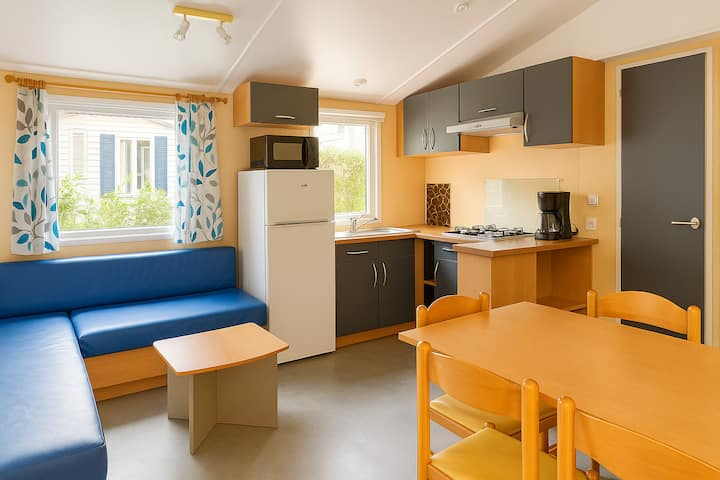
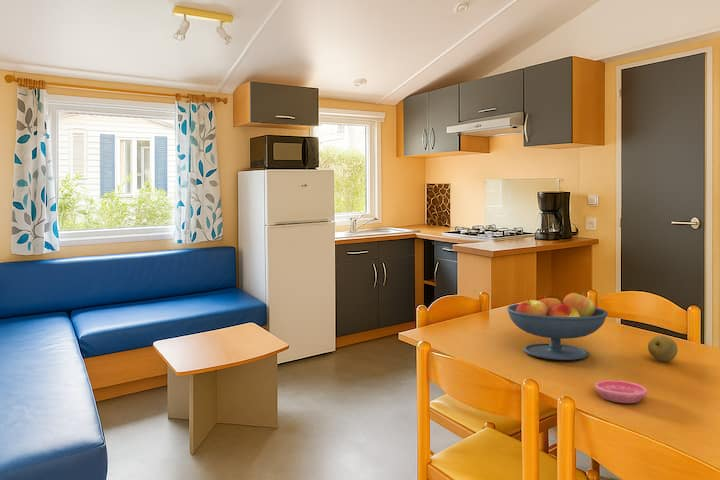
+ saucer (620, 392)
+ fruit (662, 348)
+ fruit bowl (555, 323)
